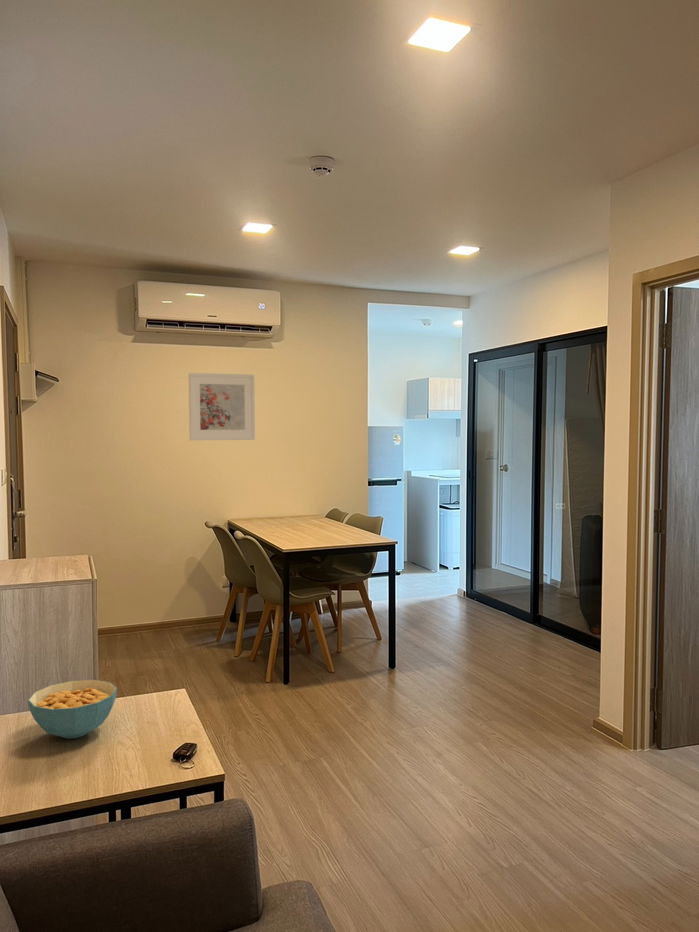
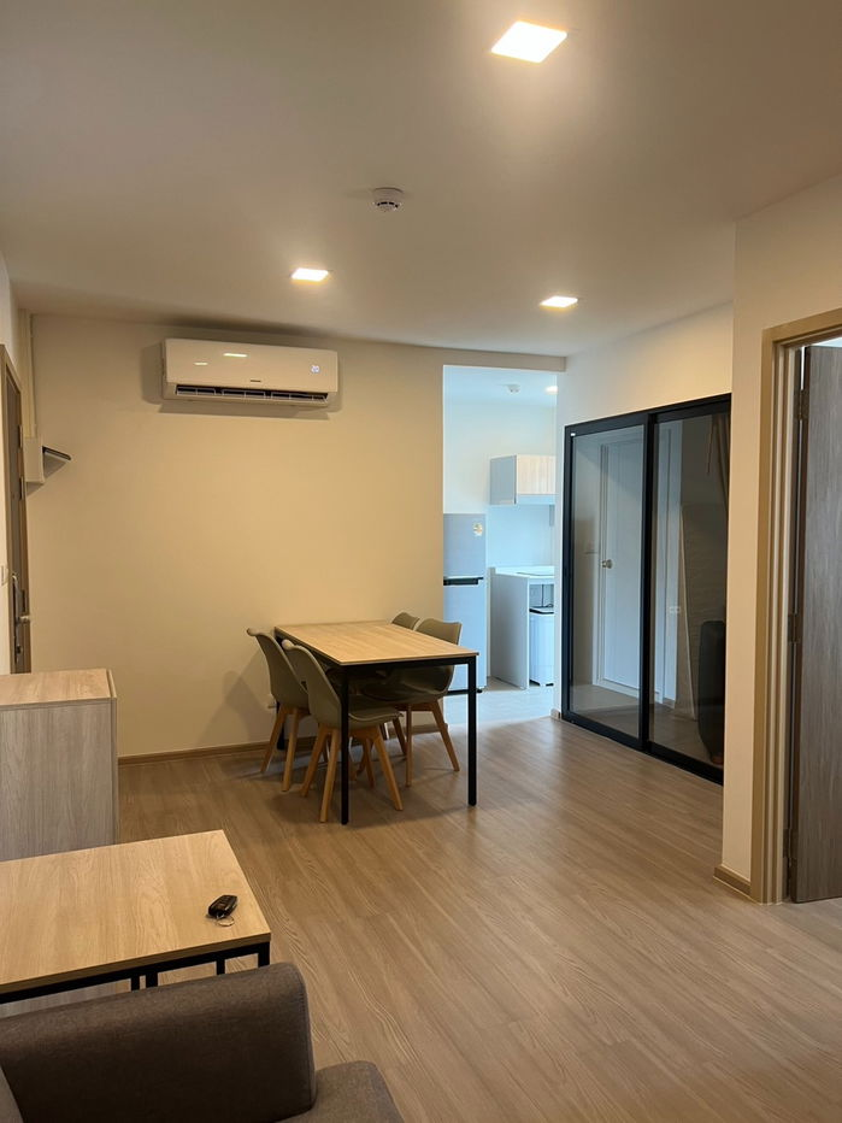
- cereal bowl (73, 713)
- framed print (222, 407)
